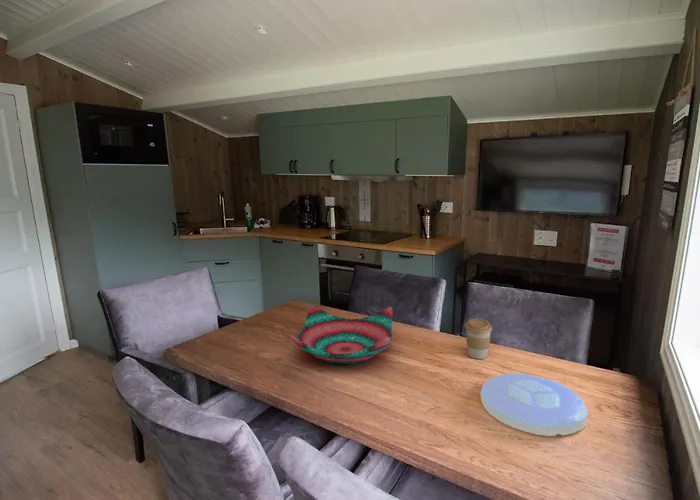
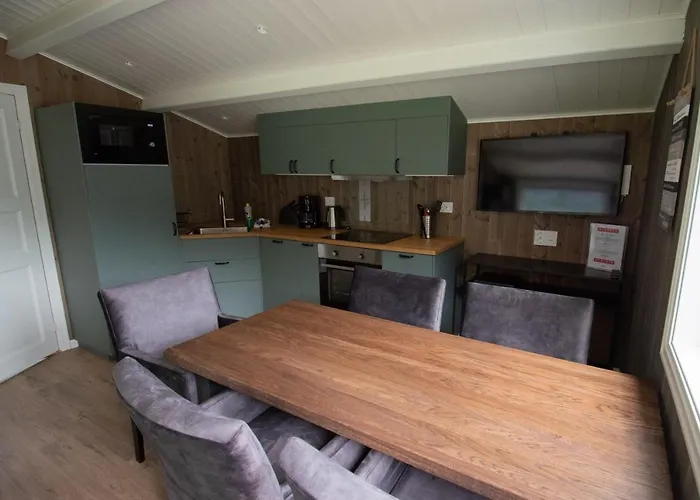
- decorative bowl (345, 336)
- coffee cup (478, 338)
- plate (532, 398)
